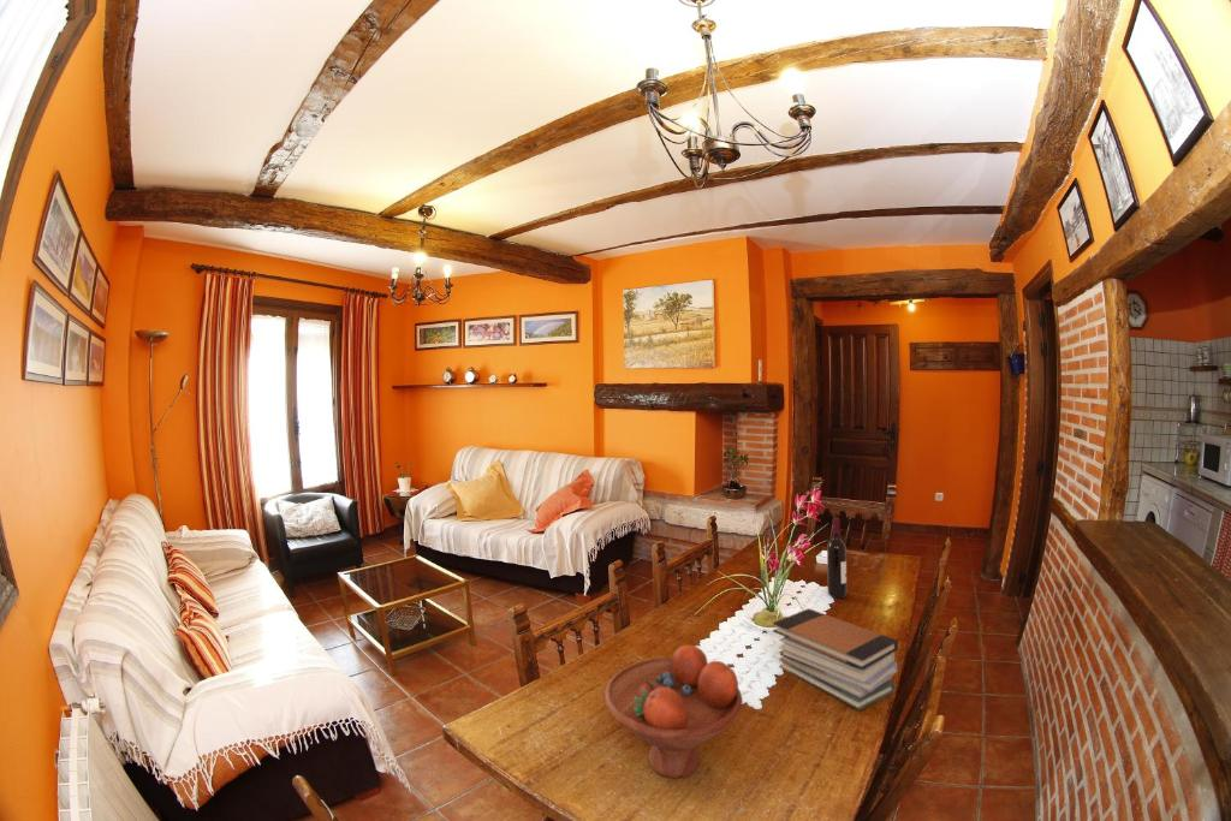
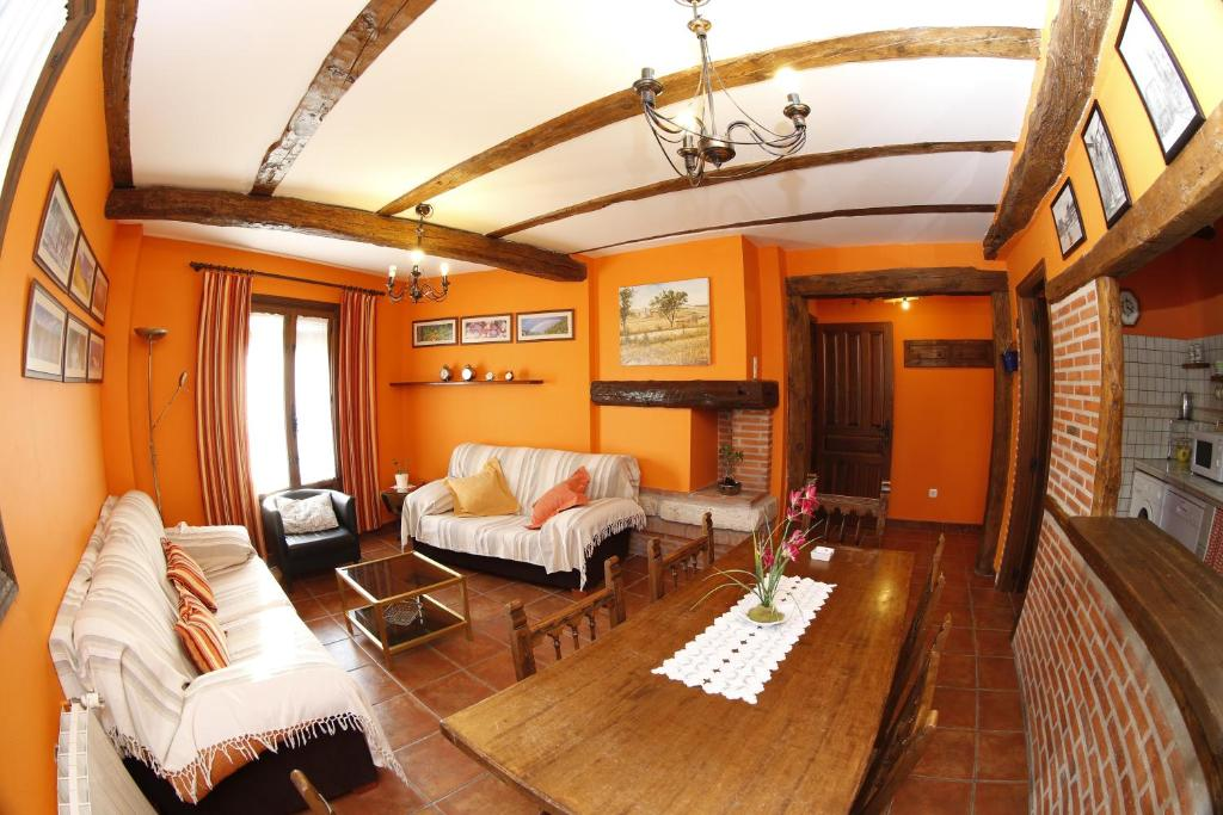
- wine bottle (837, 557)
- book stack (834, 655)
- fruit bowl (672, 712)
